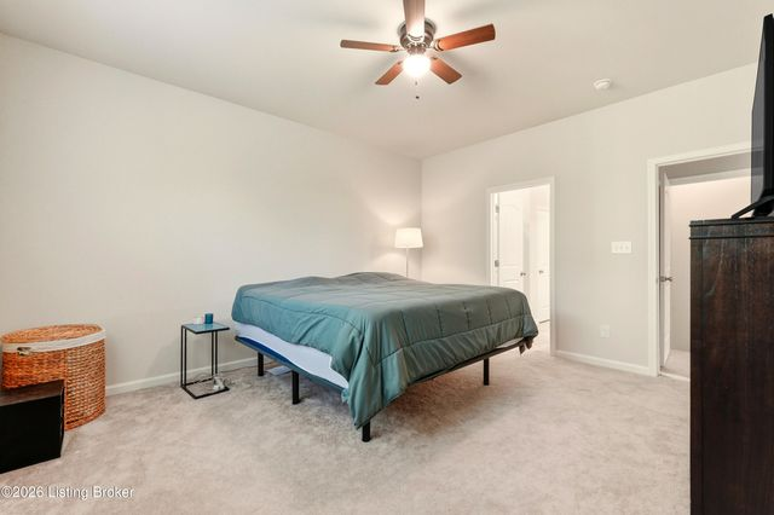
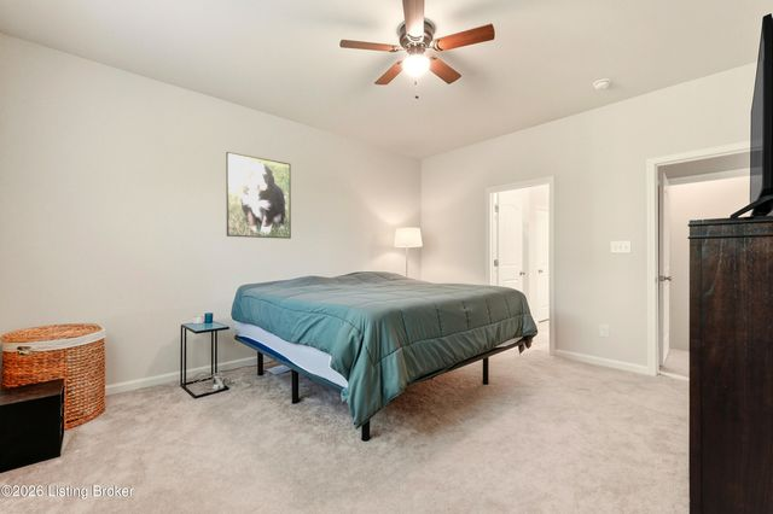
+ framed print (260, 197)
